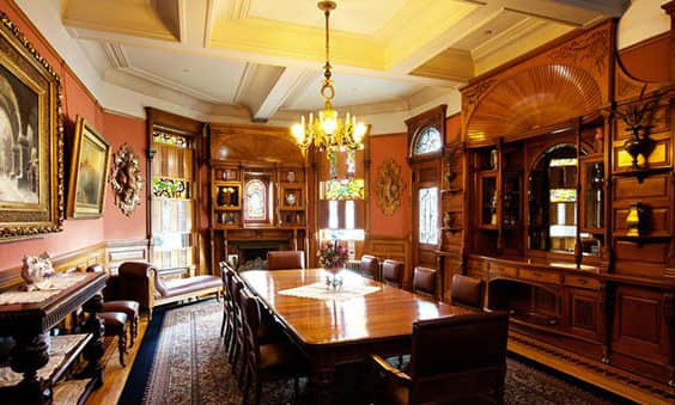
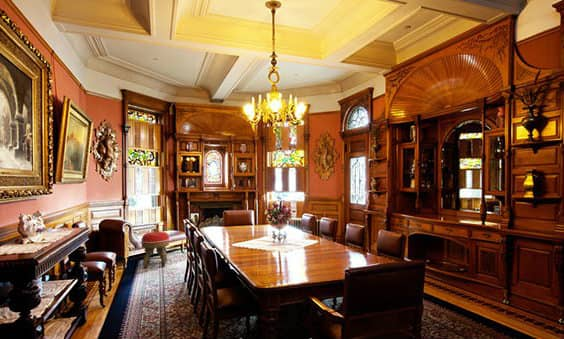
+ footstool (156, 248)
